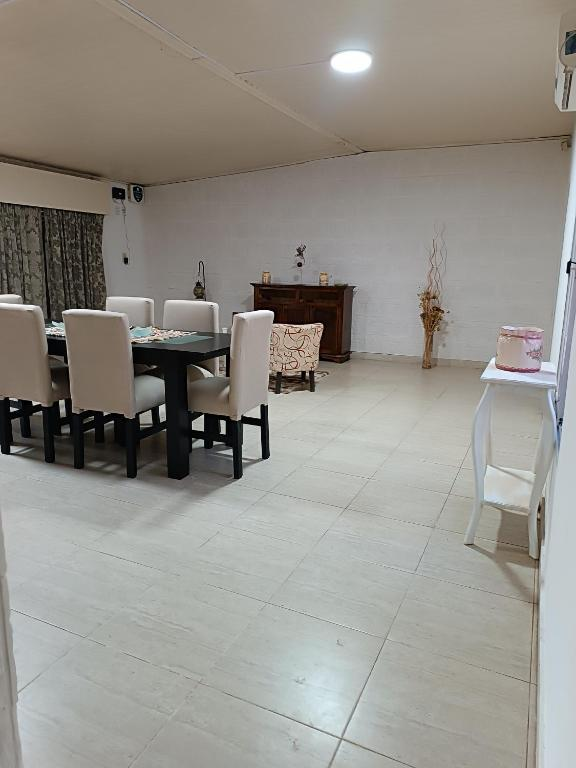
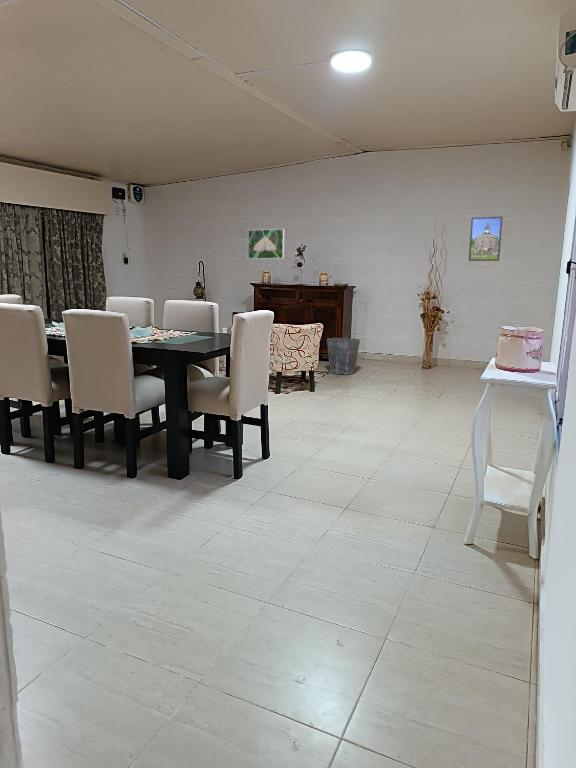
+ waste bin (342, 356)
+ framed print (265, 244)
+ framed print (485, 239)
